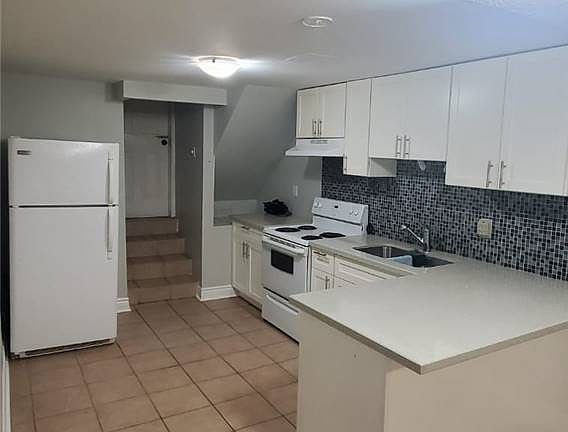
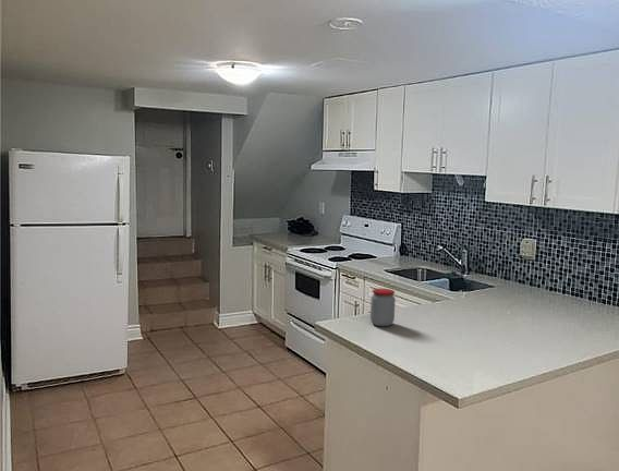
+ jar (383, 306)
